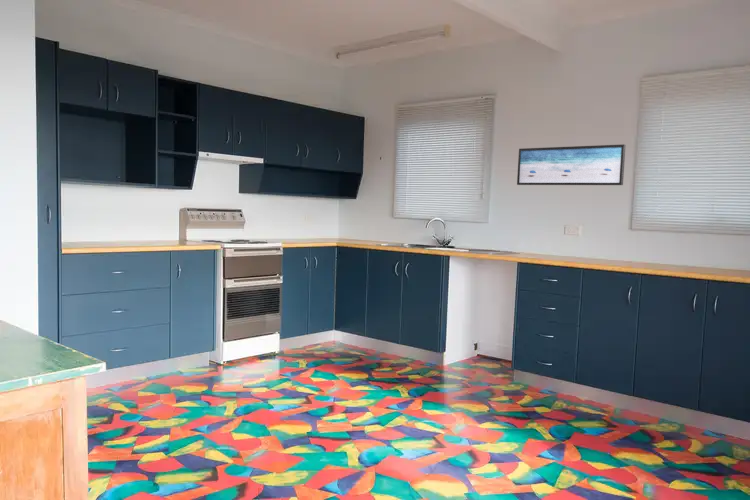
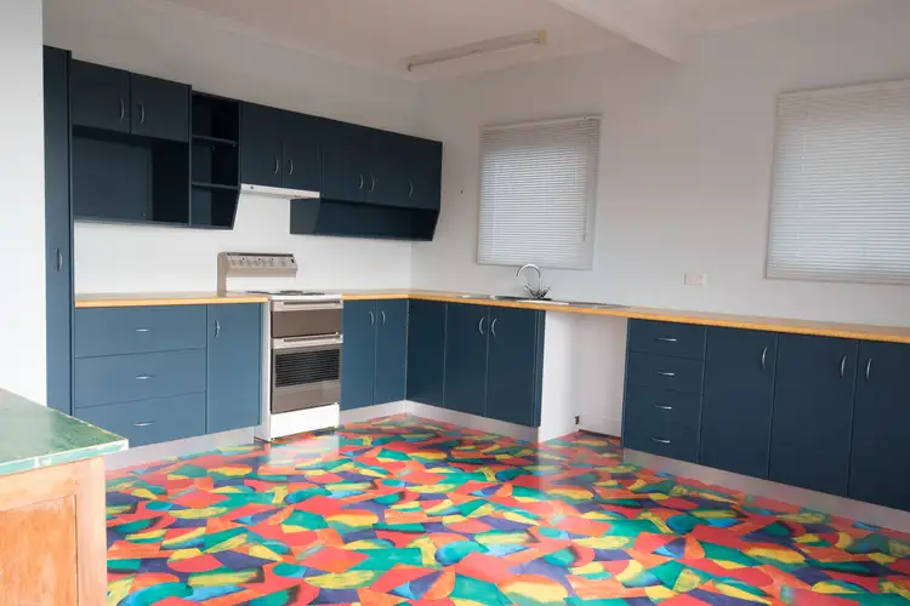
- wall art (568, 165)
